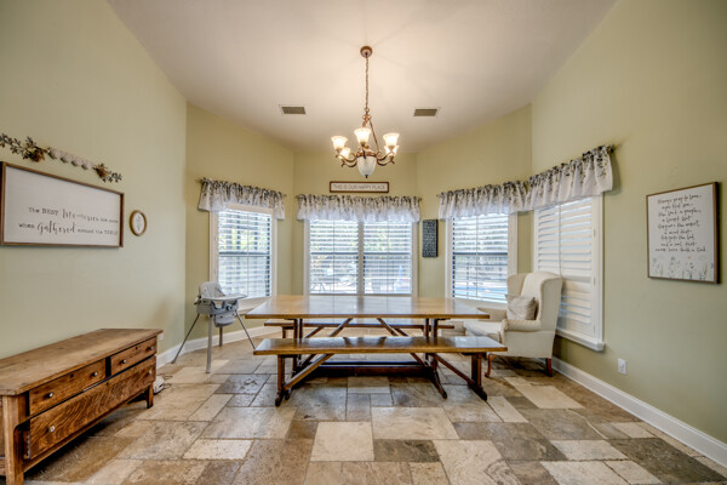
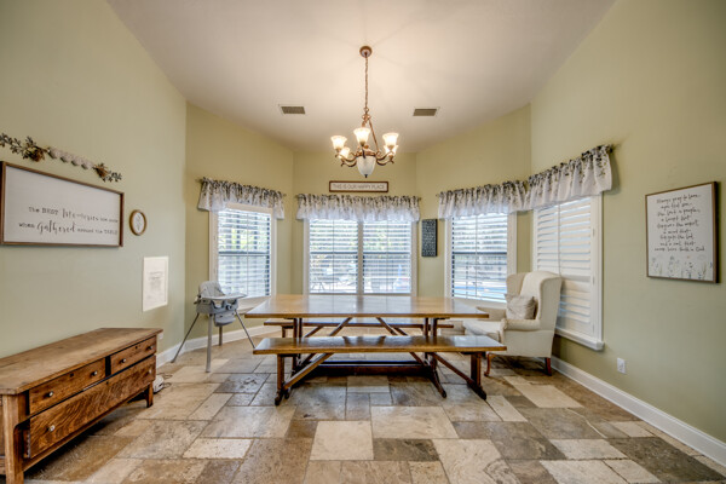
+ wall art (155, 282)
